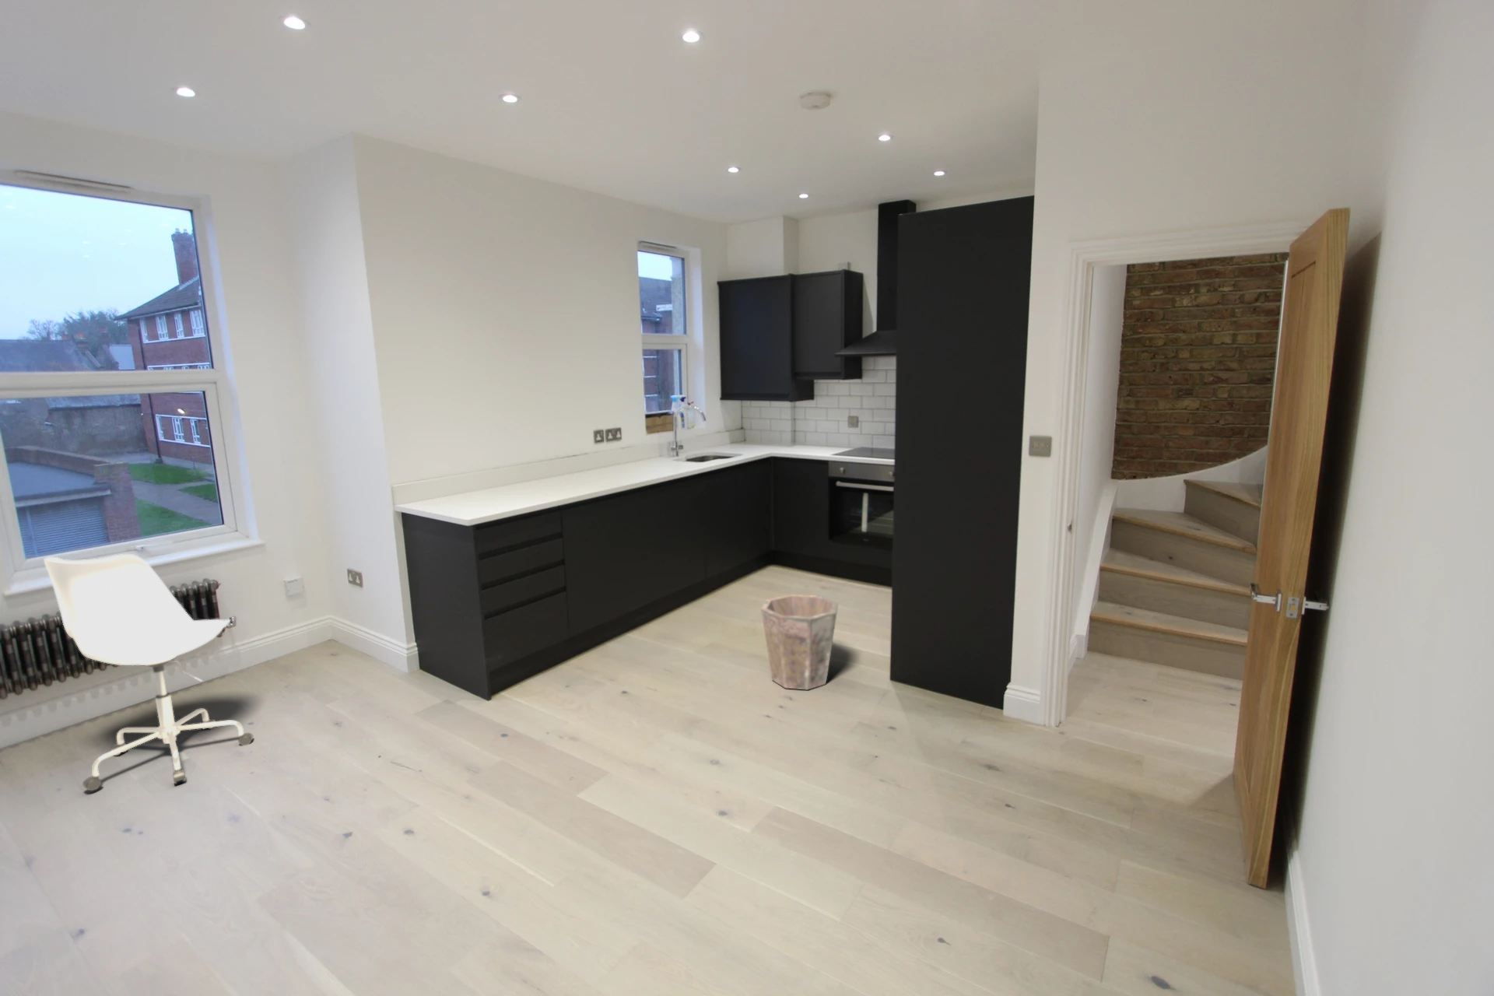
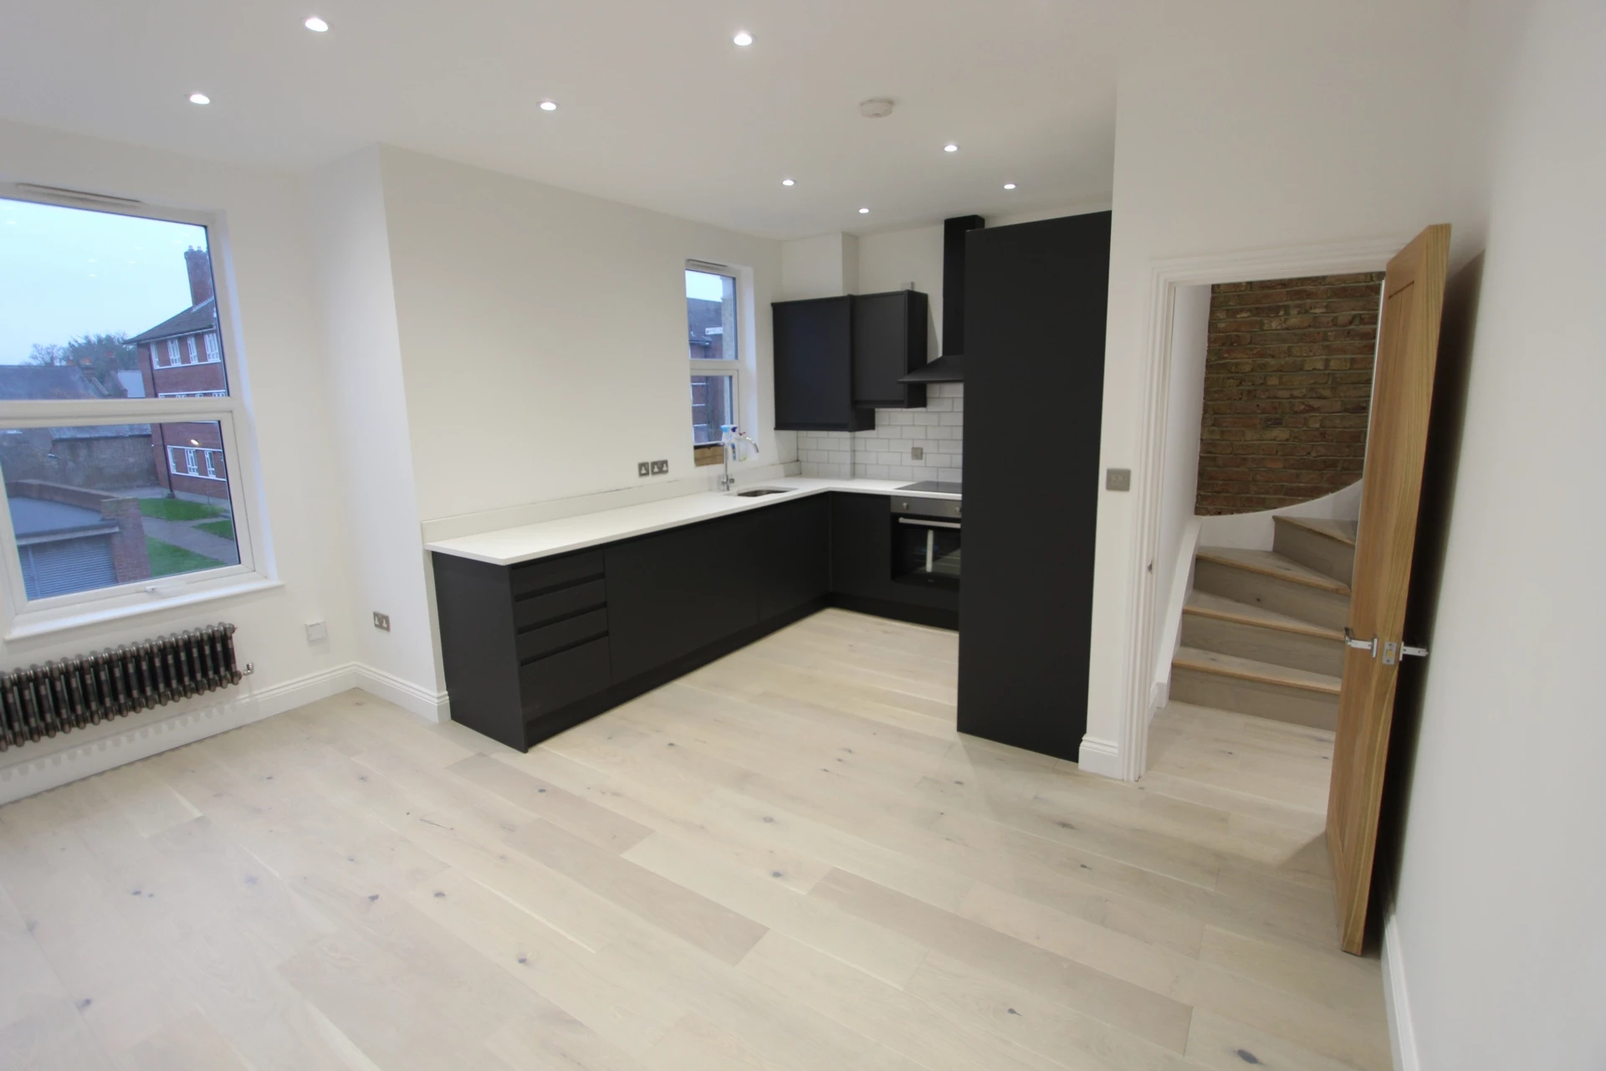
- waste bin (800, 643)
- chair (155, 653)
